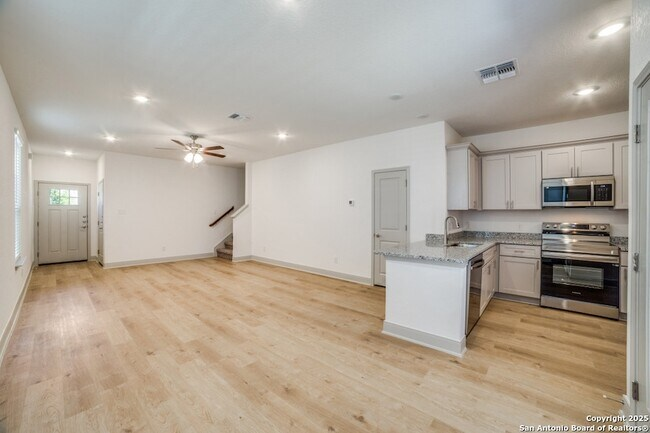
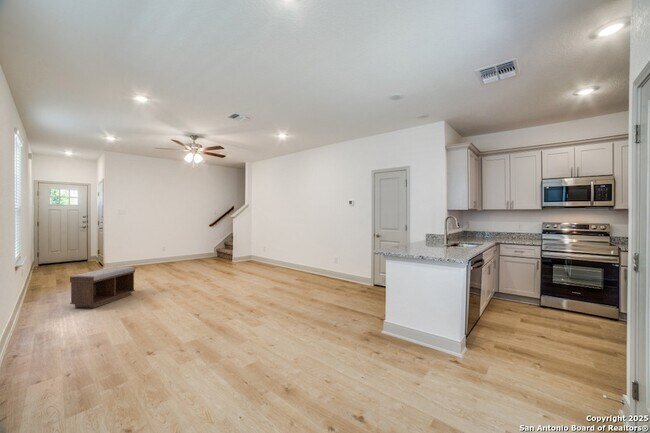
+ bench (105, 285)
